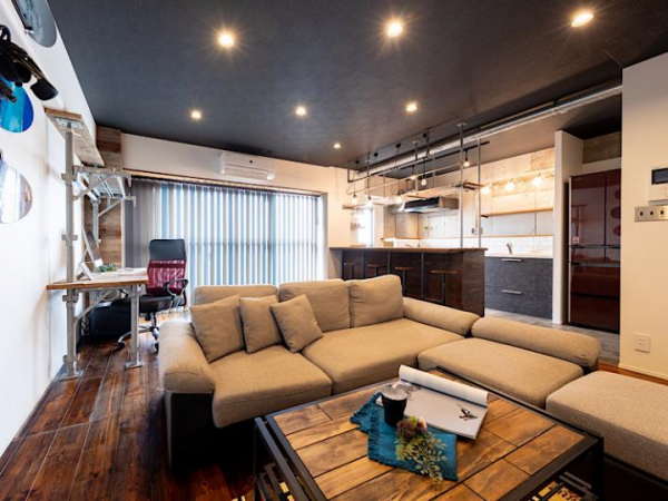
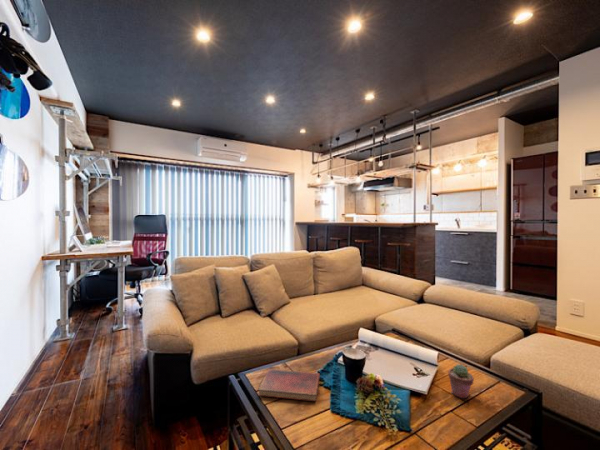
+ diary (290, 383)
+ potted succulent (460, 379)
